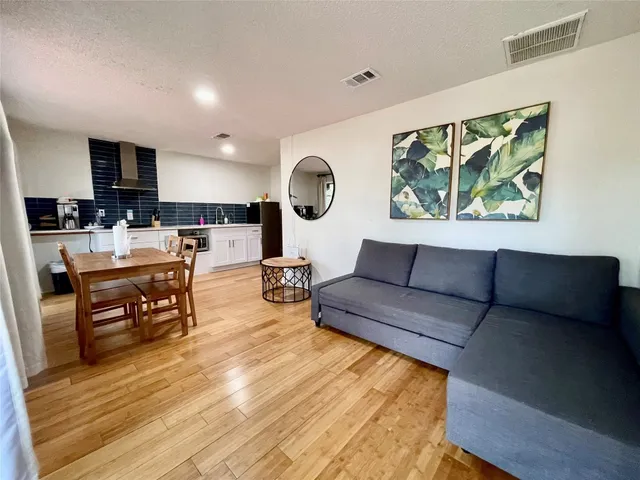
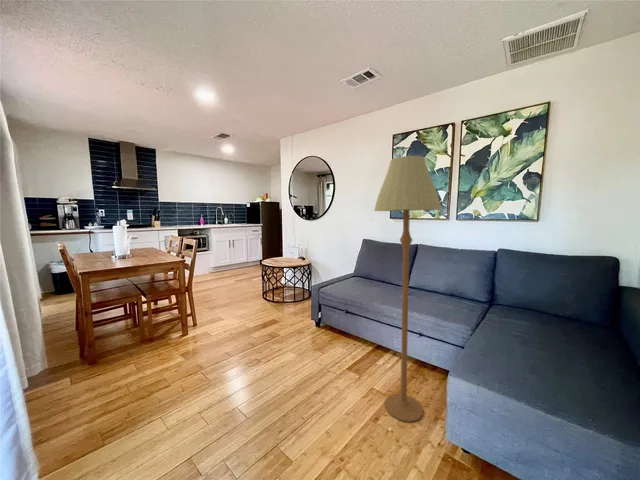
+ floor lamp (405, 289)
